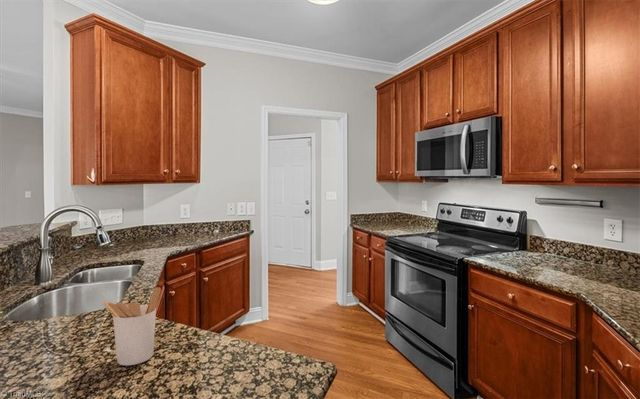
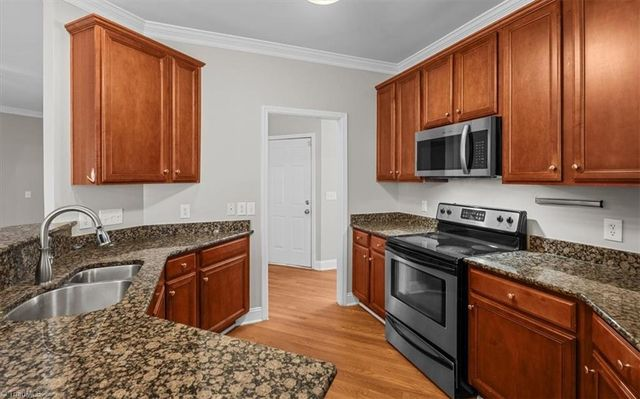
- utensil holder (132, 326)
